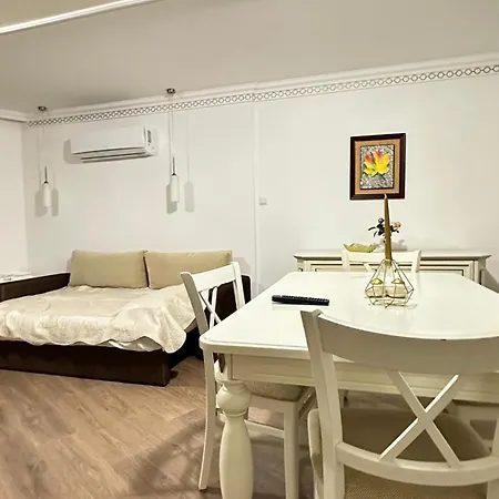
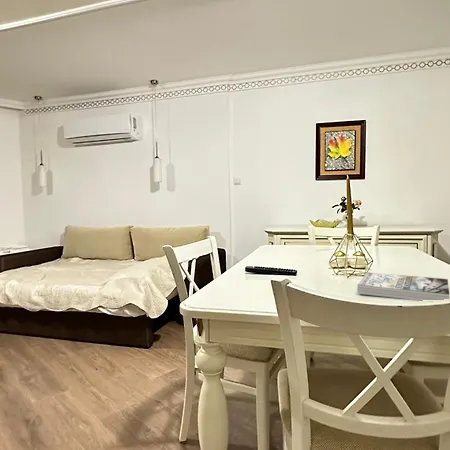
+ book (403, 286)
